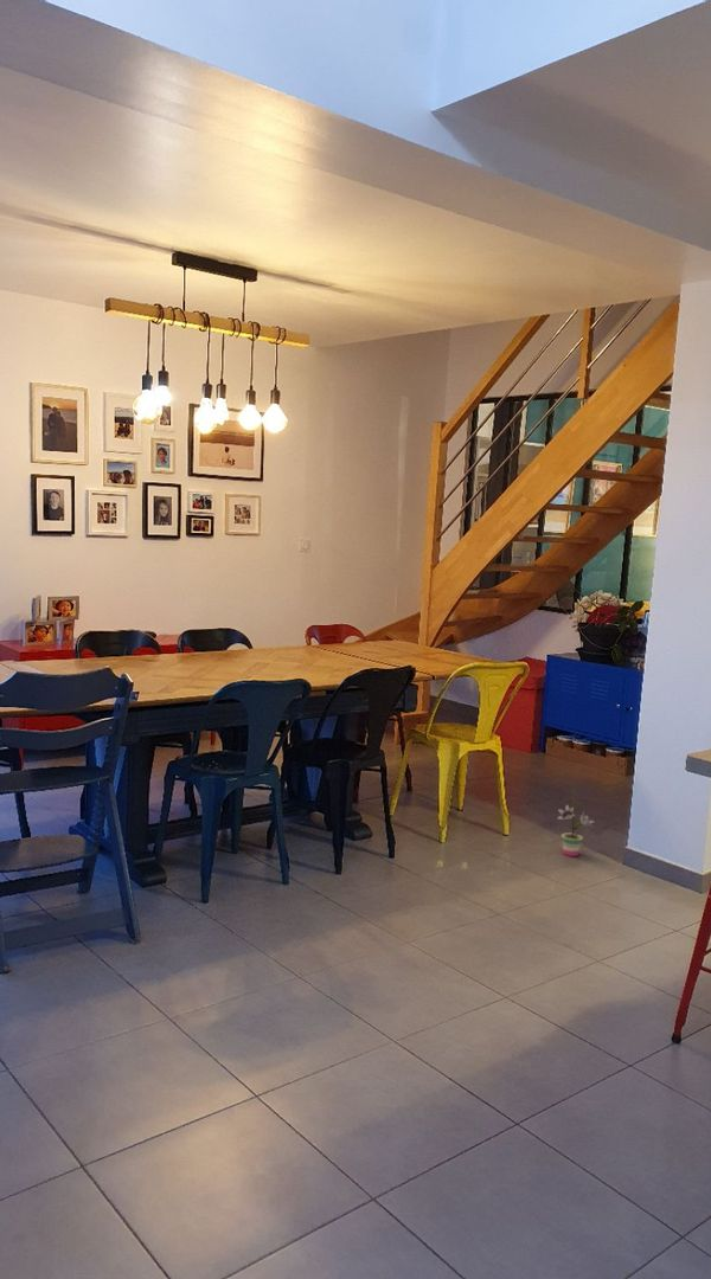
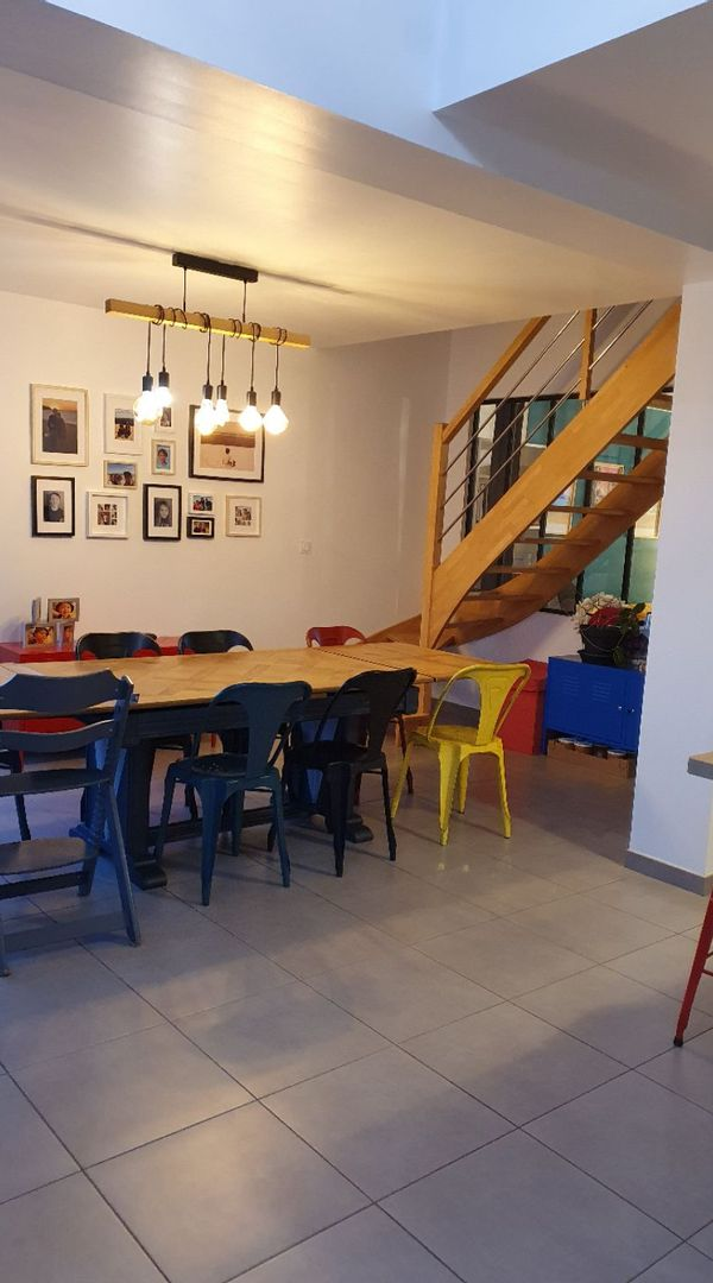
- potted plant (575, 824)
